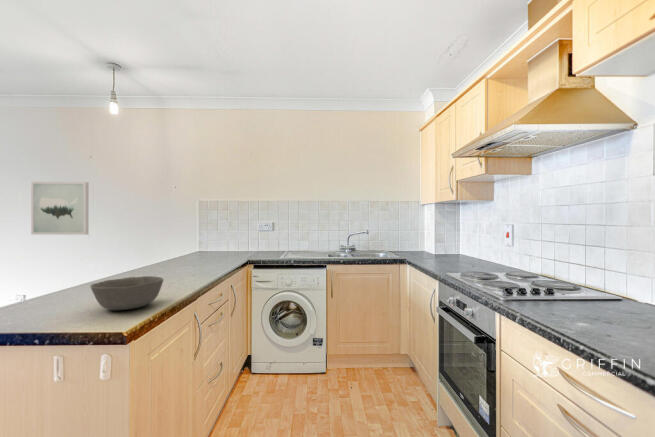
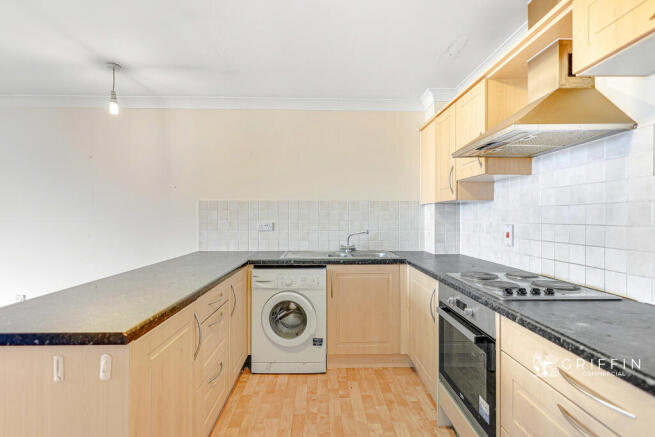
- wall art (60, 208)
- bowl (128, 293)
